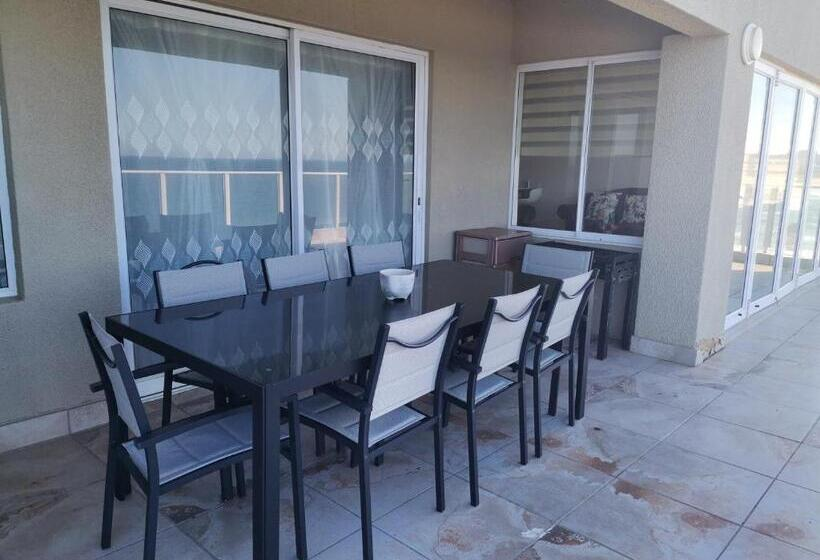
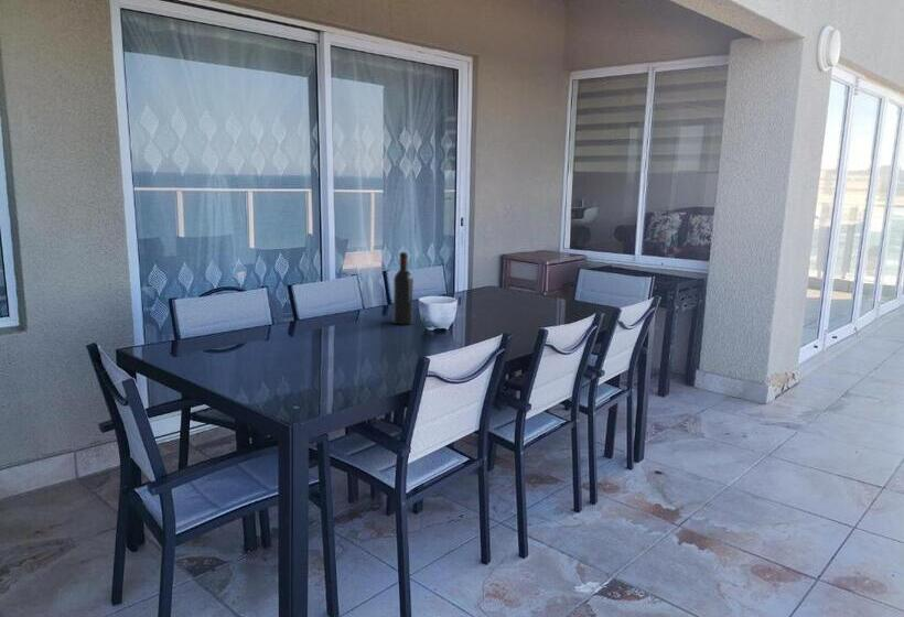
+ wine bottle (402, 288)
